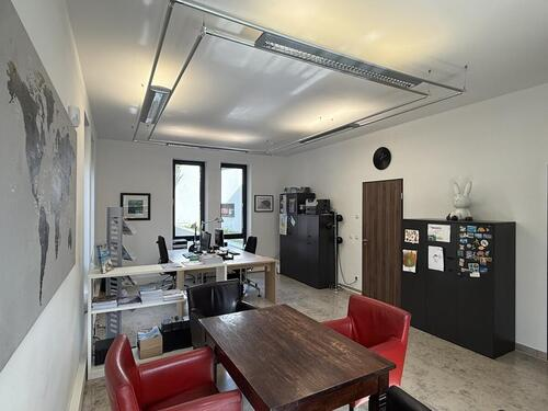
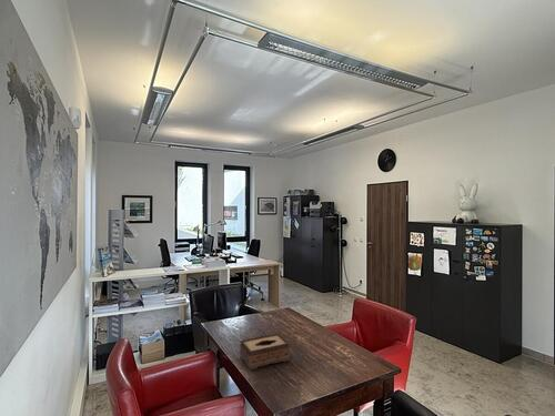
+ tissue box (264, 349)
